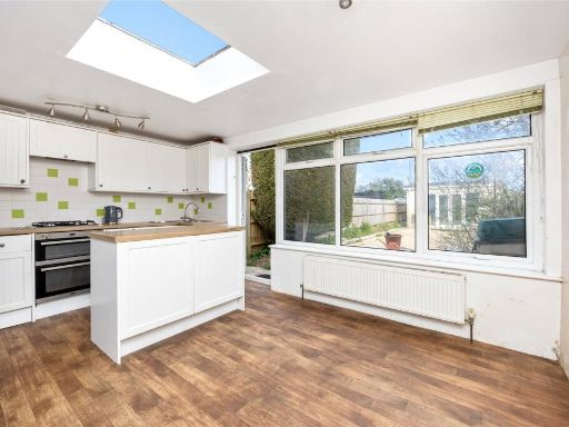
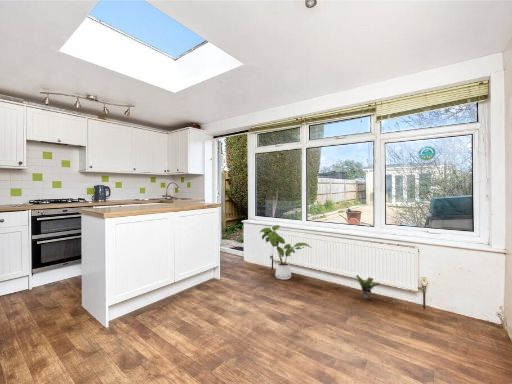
+ potted plant (366, 287)
+ house plant (280, 252)
